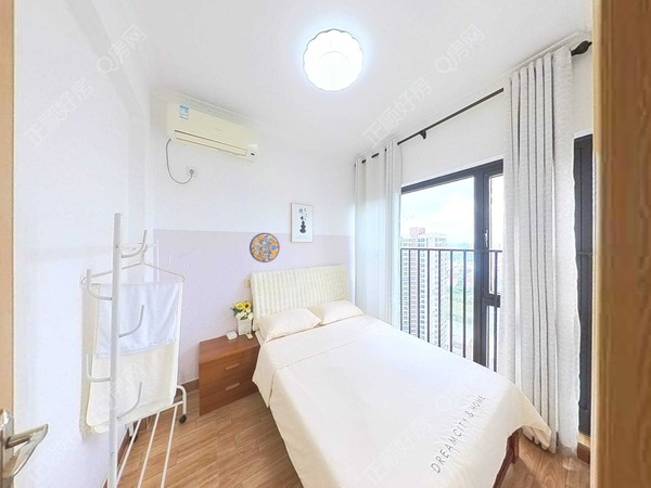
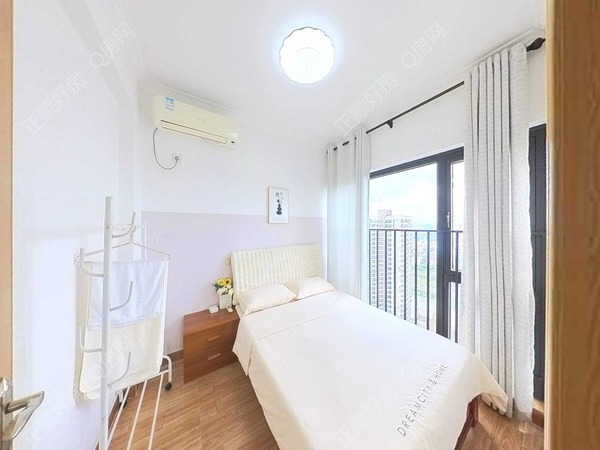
- manhole cover (265, 247)
